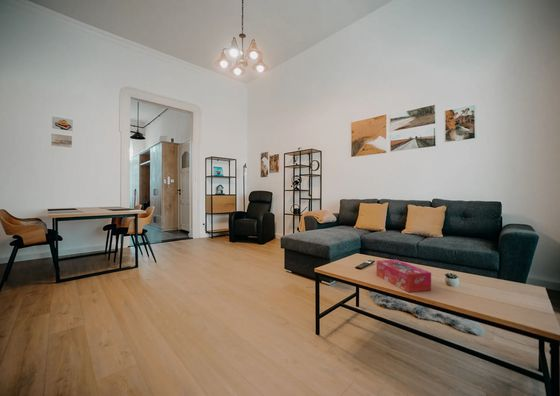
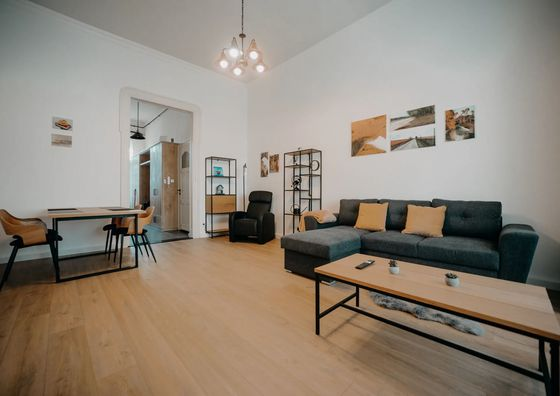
- tissue box (401, 274)
